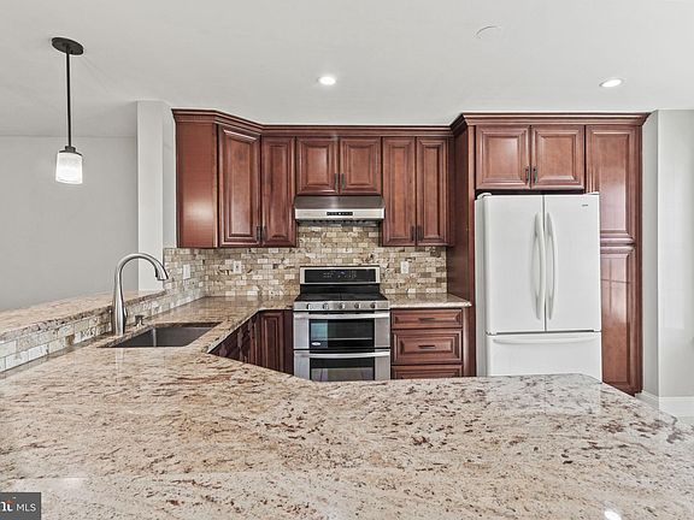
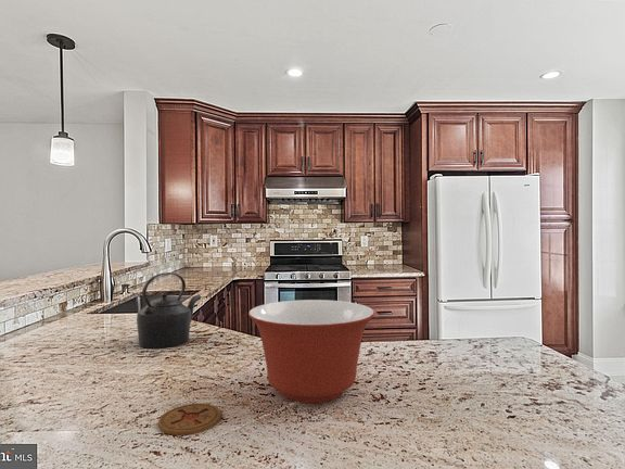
+ mixing bowl (311, 350)
+ coaster (190, 418)
+ kettle (174, 305)
